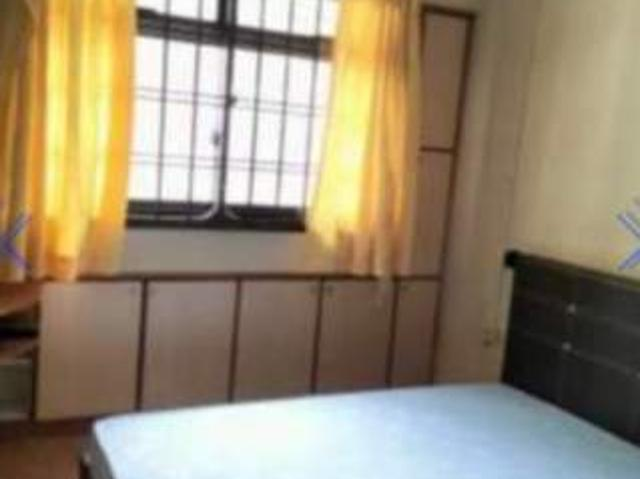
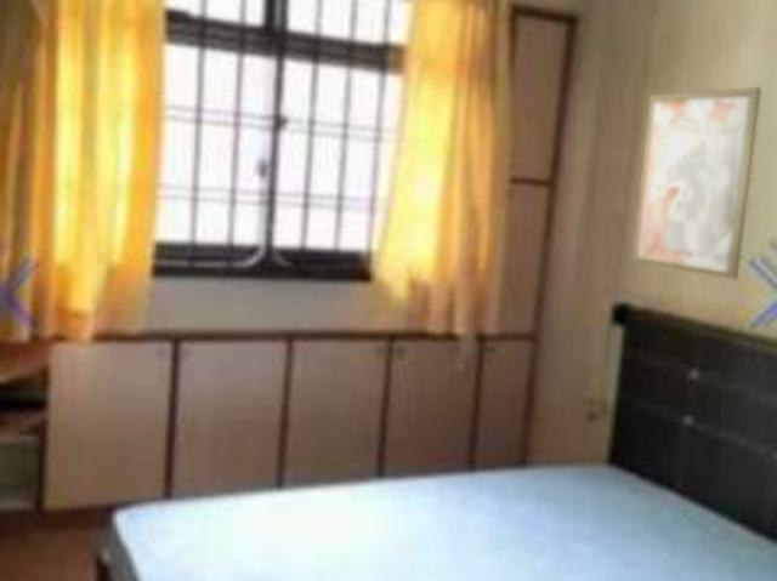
+ wall art (690, 181)
